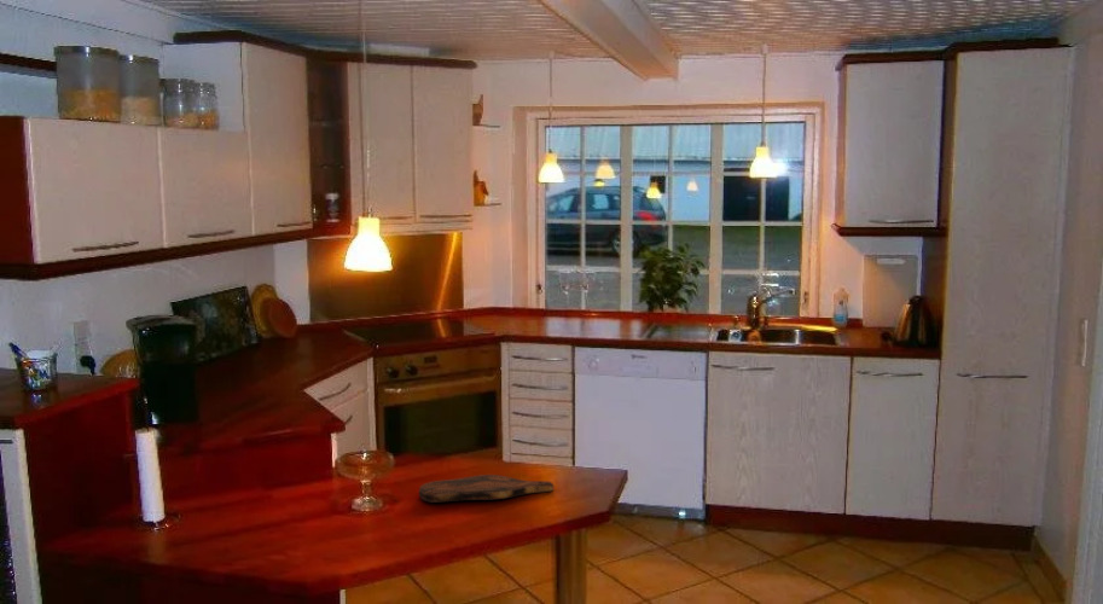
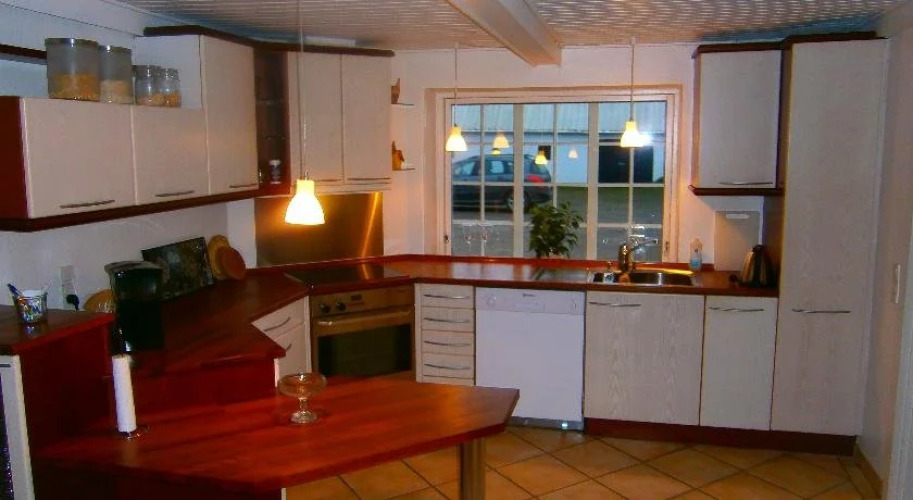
- cutting board (486, 487)
